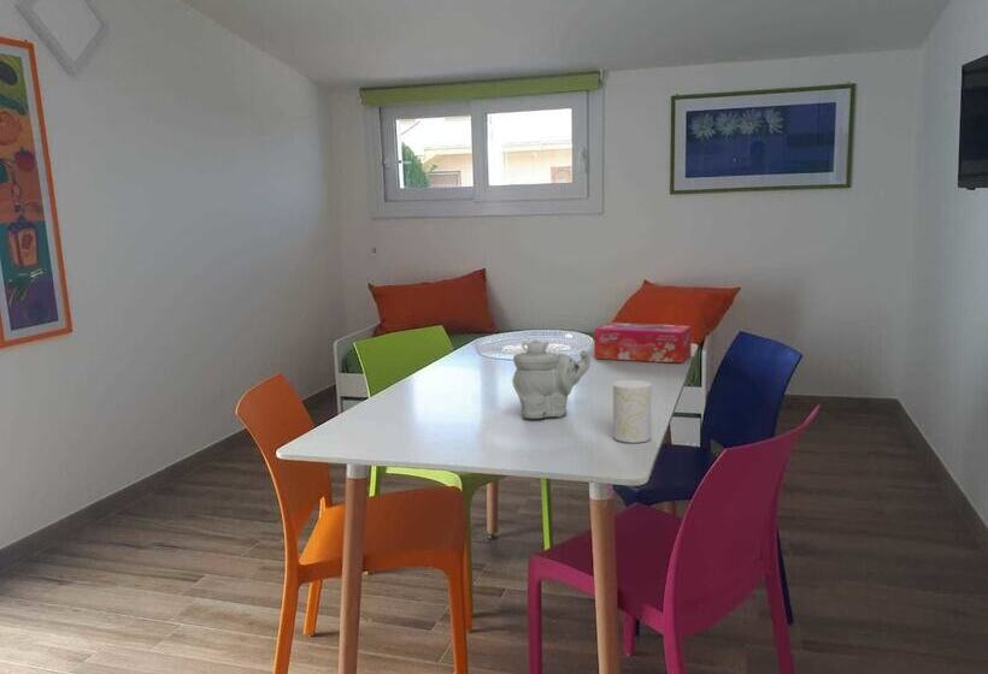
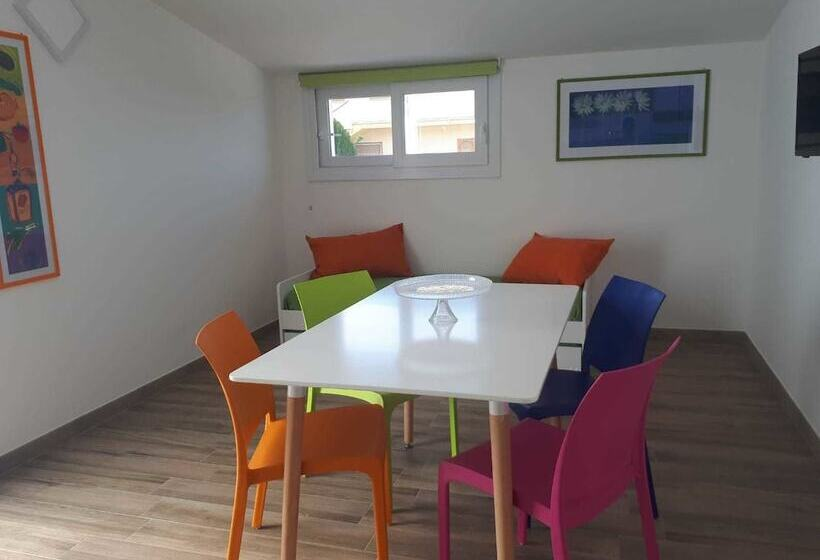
- tissue box (642, 342)
- cup (631, 410)
- teapot (552, 377)
